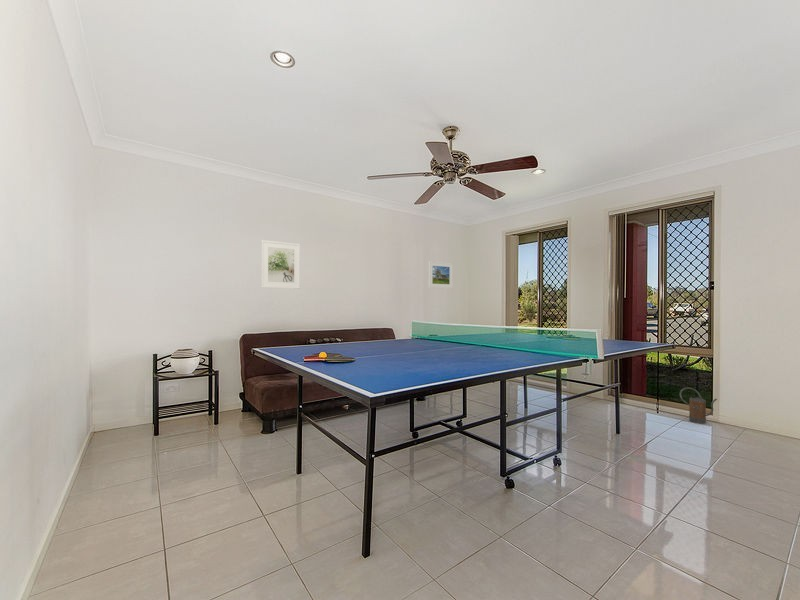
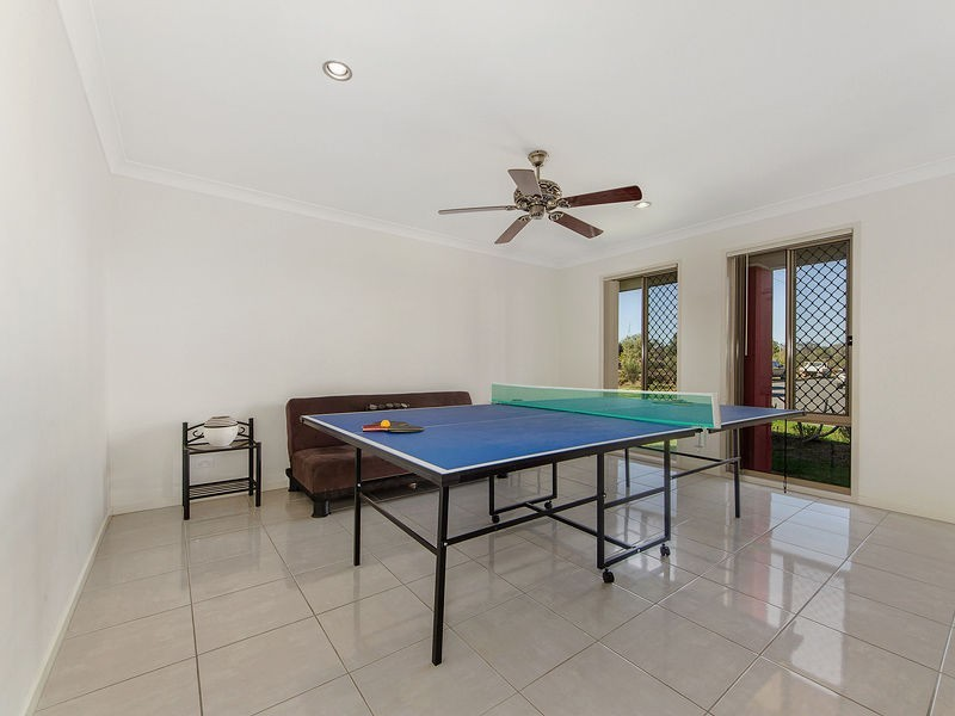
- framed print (440, 275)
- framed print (281, 265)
- watering can (697, 405)
